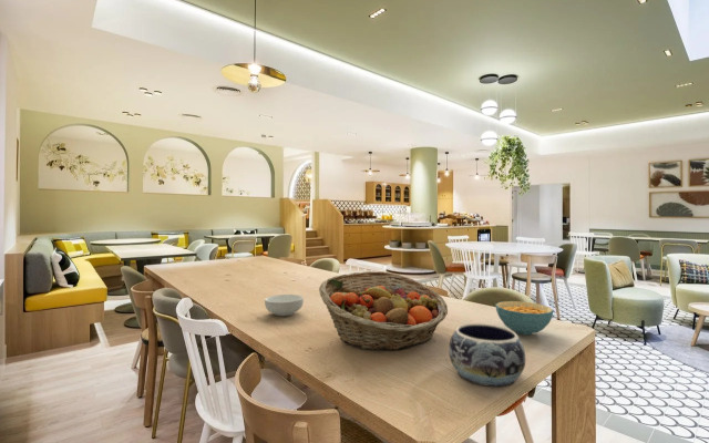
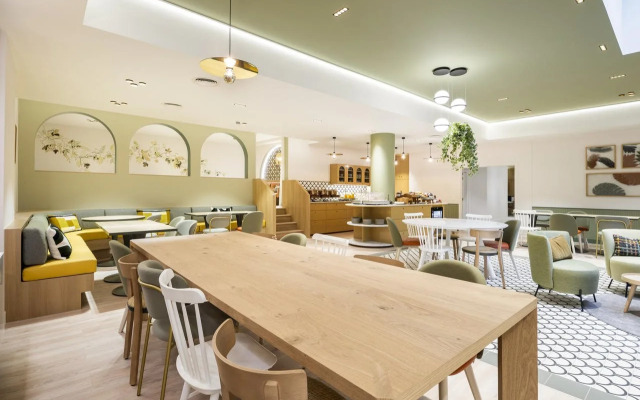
- decorative bowl (485, 352)
- cereal bowl (523, 319)
- cereal bowl (284, 306)
- fruit basket (383, 306)
